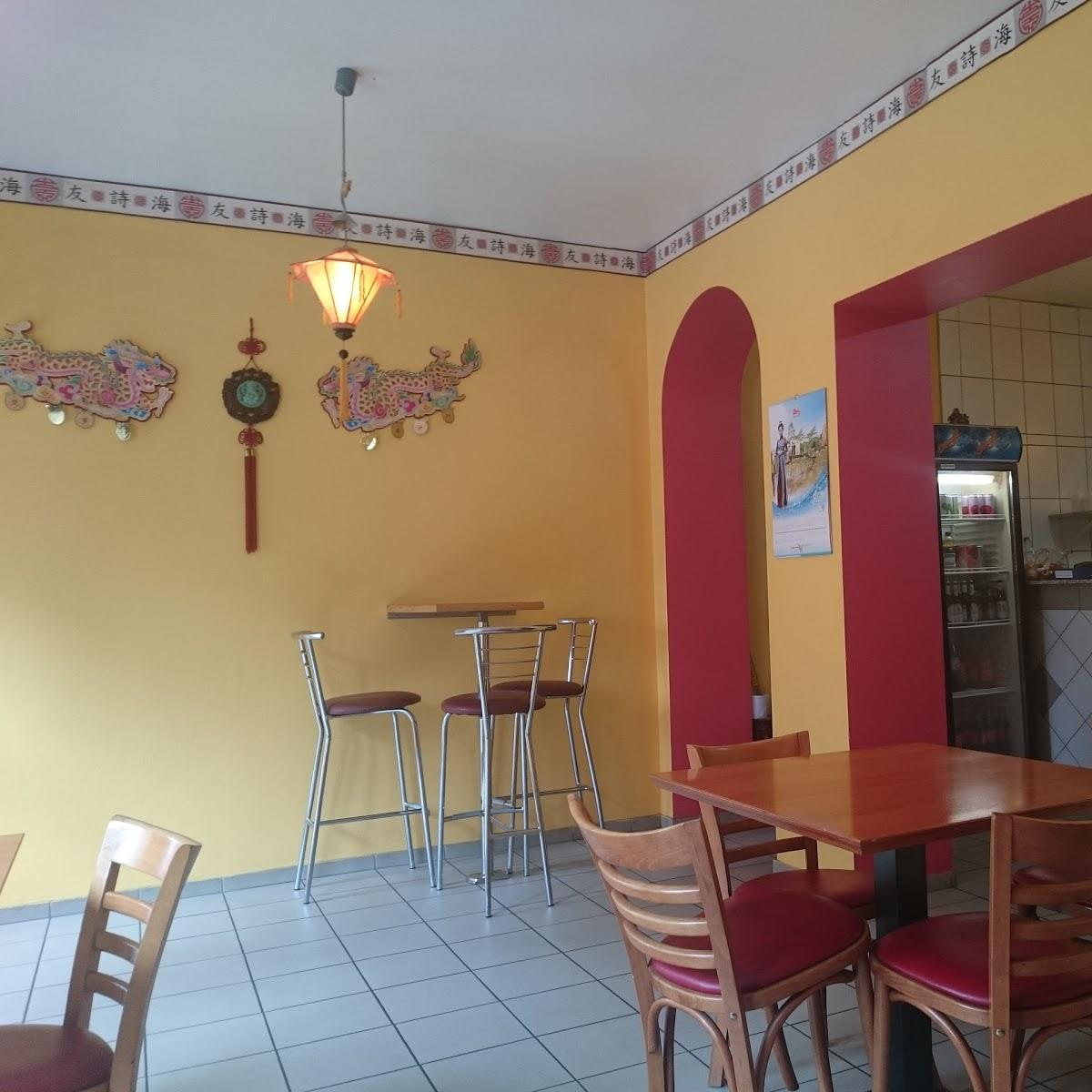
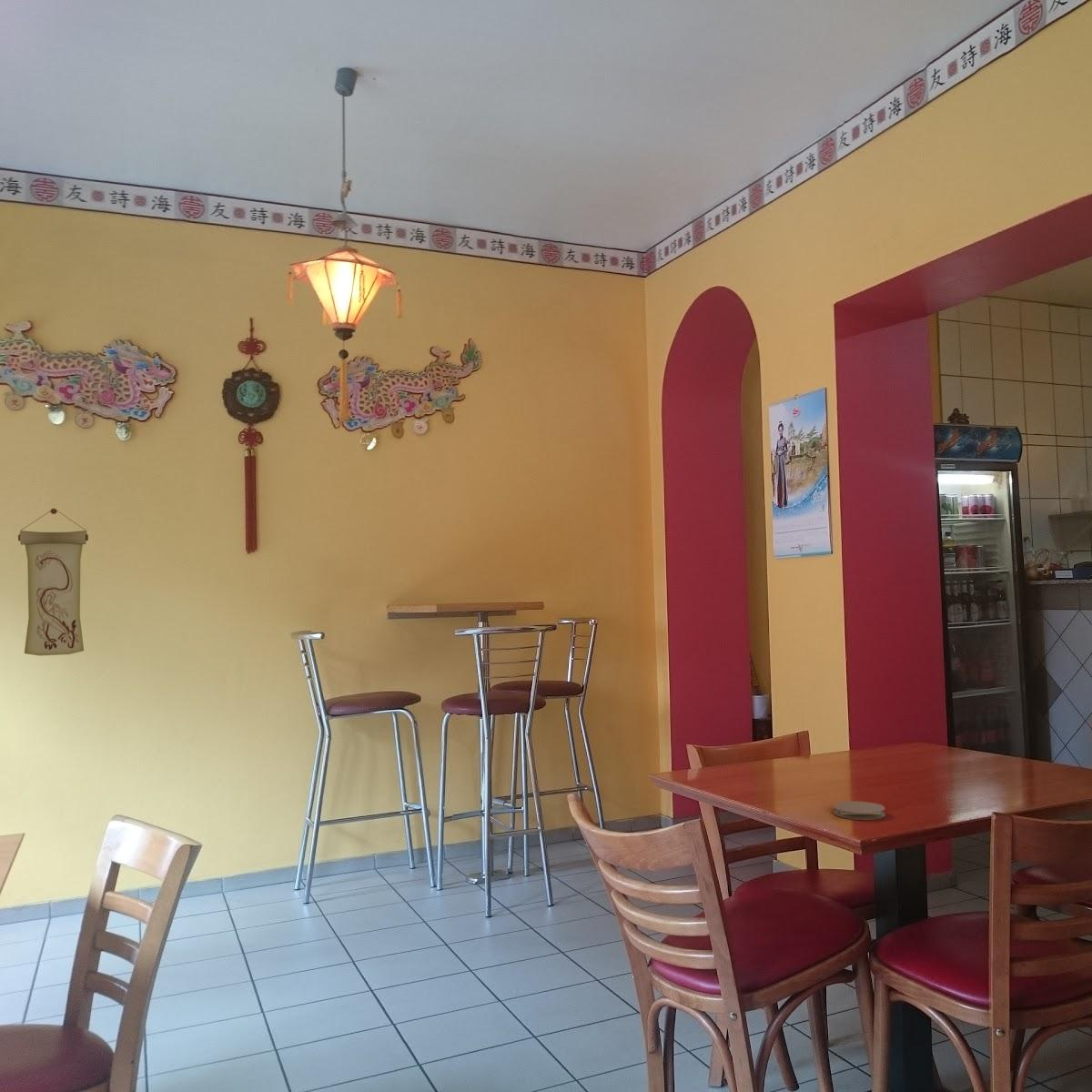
+ wall scroll (54, 581)
+ coaster (859, 810)
